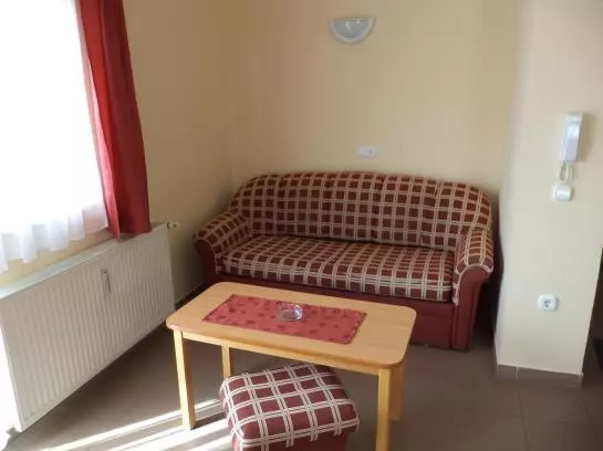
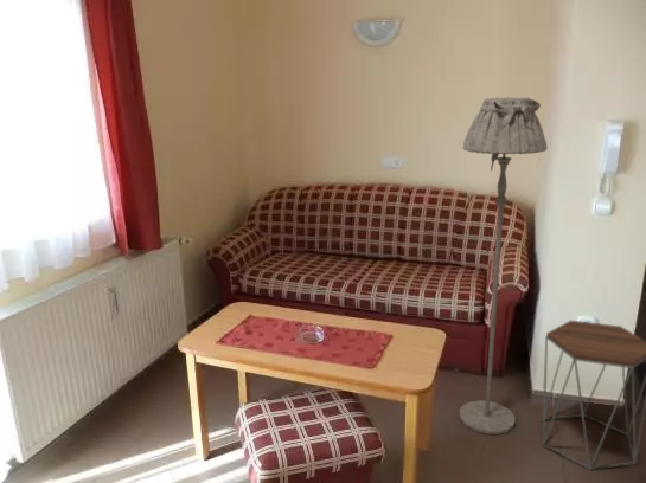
+ side table (593, 391)
+ floor lamp (495, 271)
